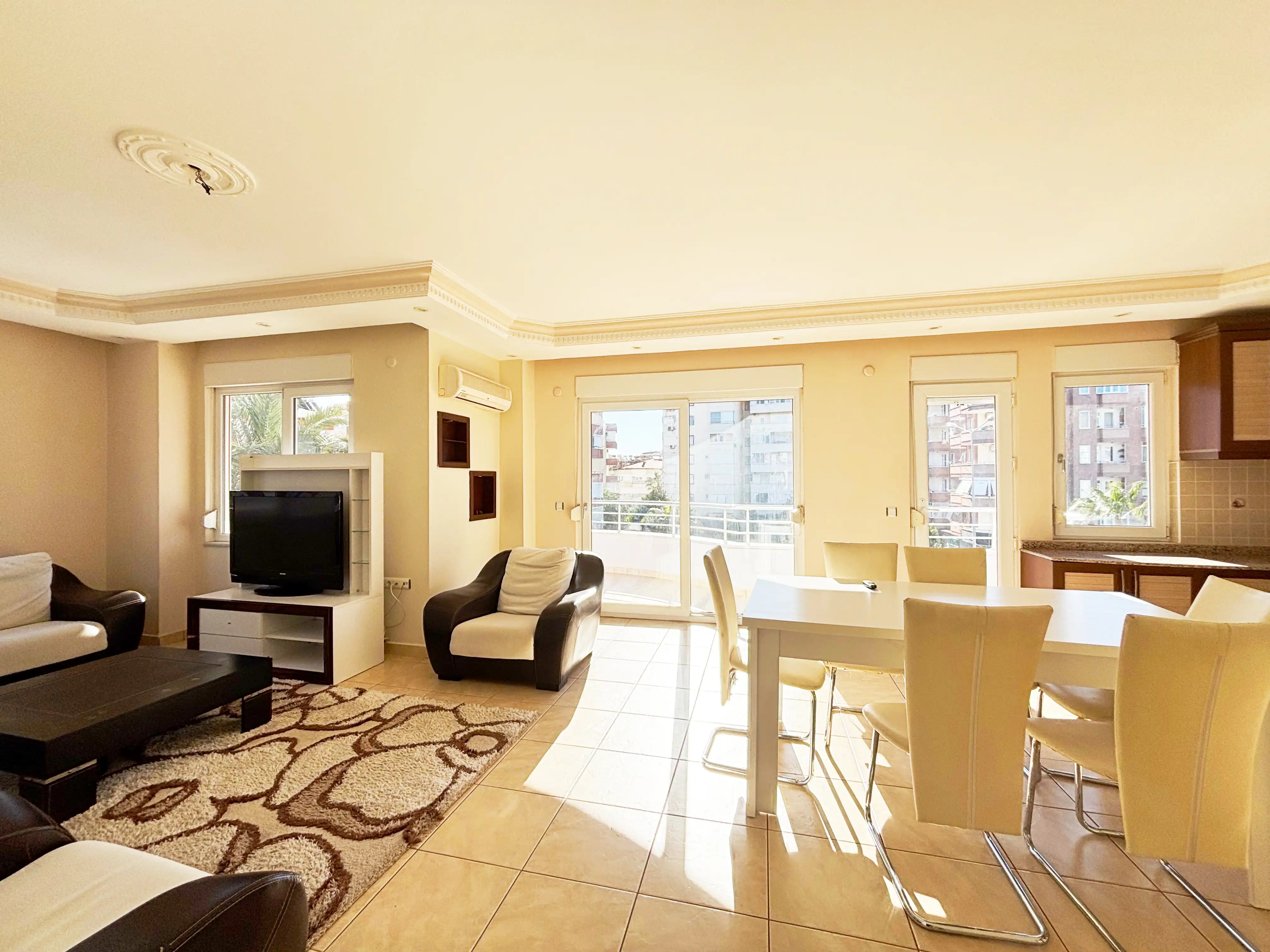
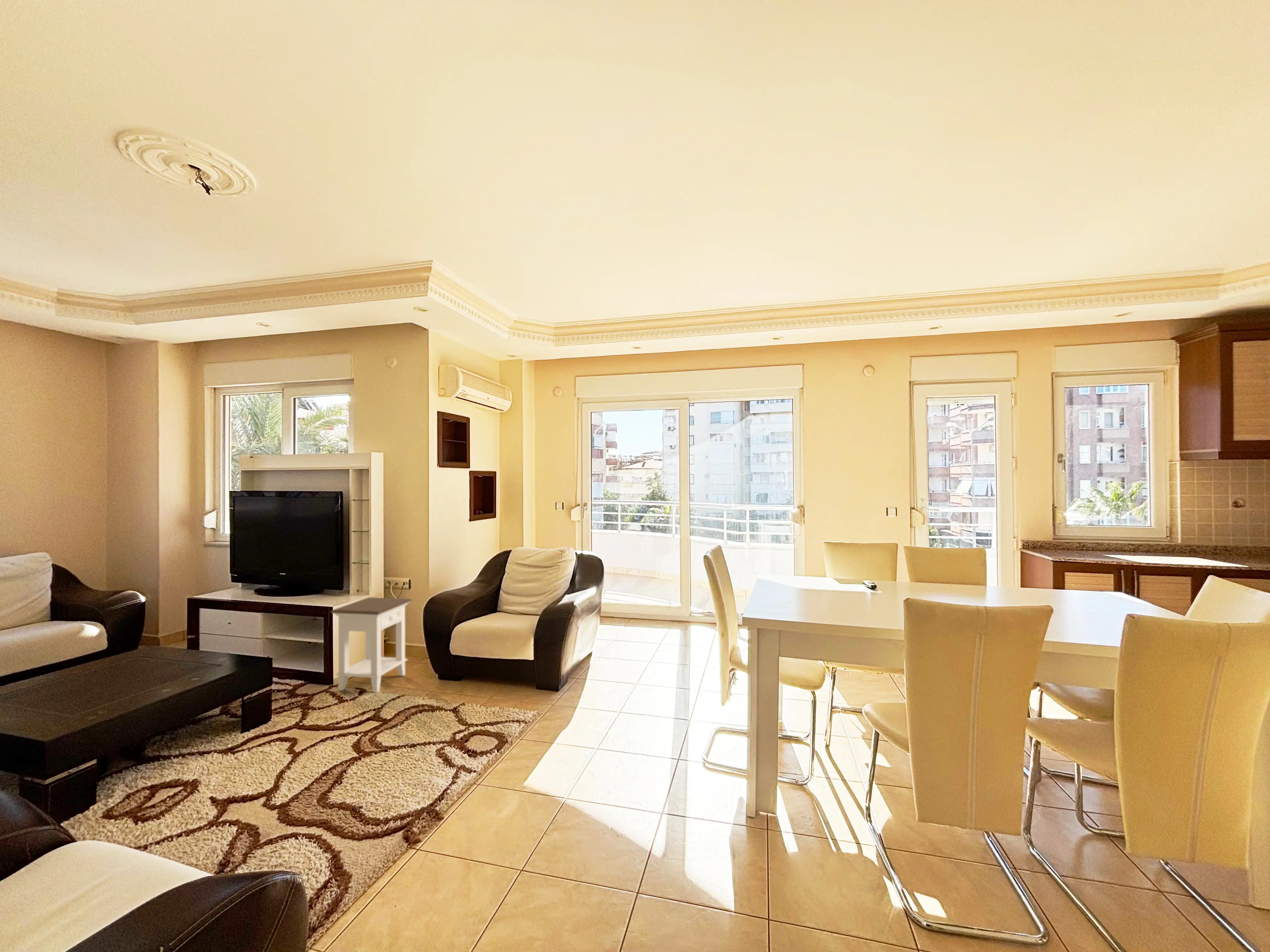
+ nightstand (373, 643)
